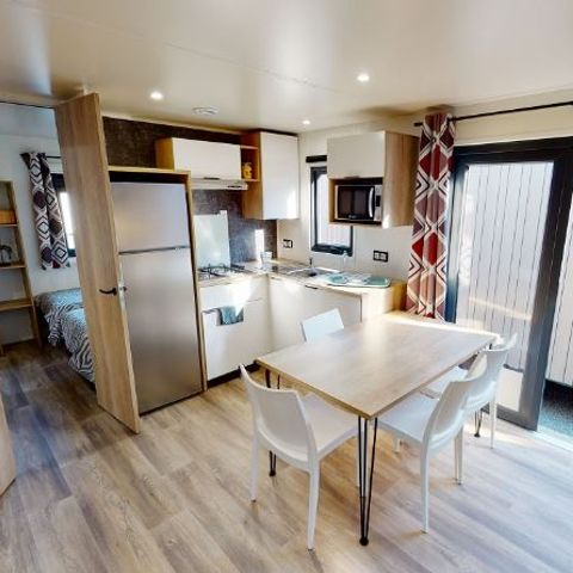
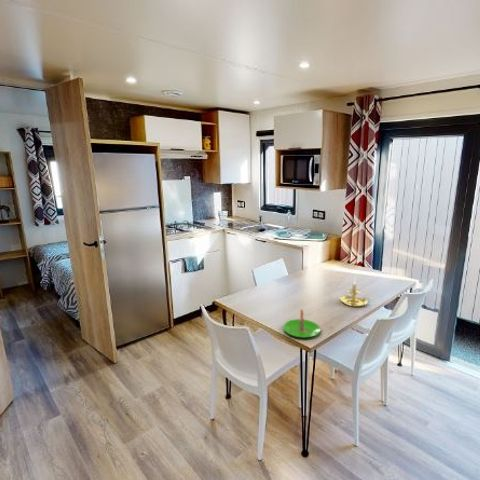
+ candle (301, 319)
+ candle holder (356, 290)
